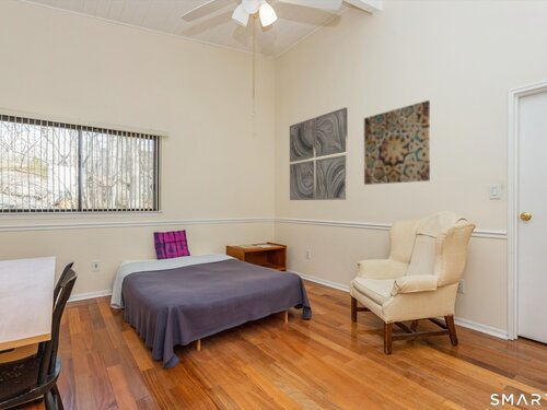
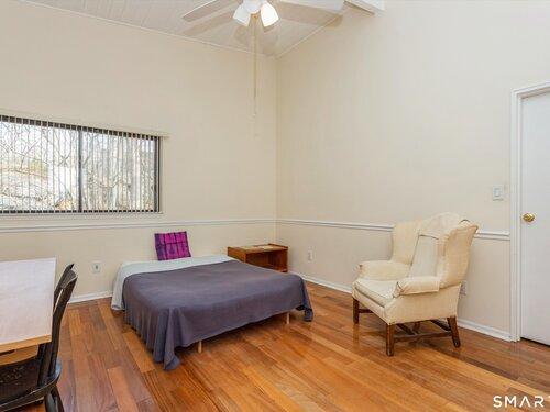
- wall art (315, 160)
- wall art (394, 147)
